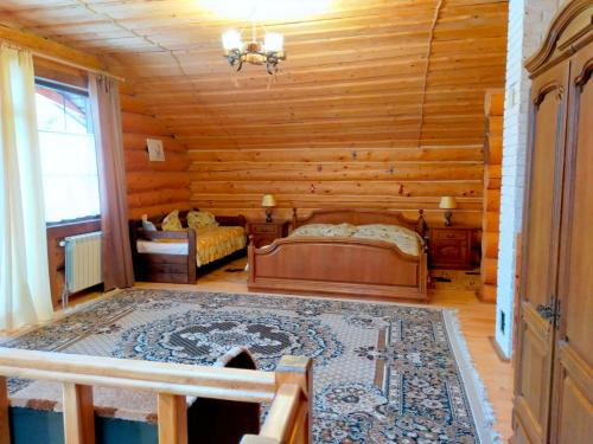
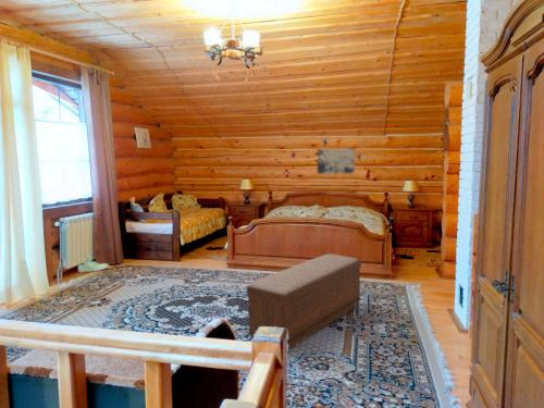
+ bench (309, 294)
+ sneaker (92, 262)
+ wall art (335, 161)
